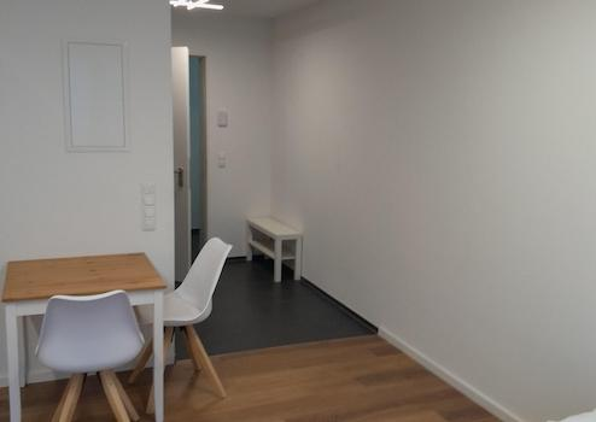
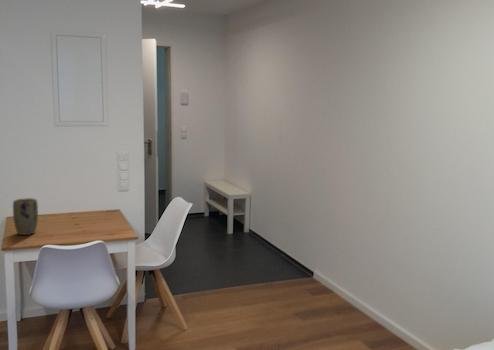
+ plant pot (25, 216)
